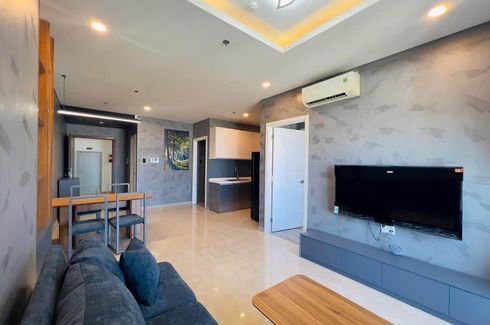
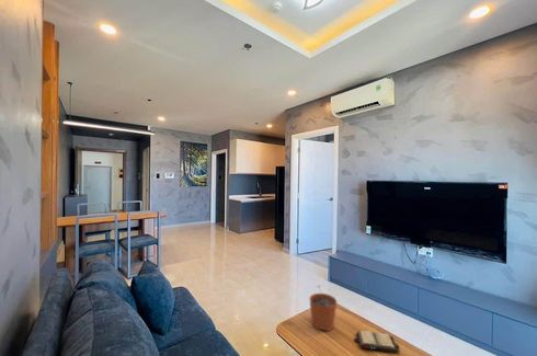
+ plant pot (322, 306)
+ hardback book (376, 341)
